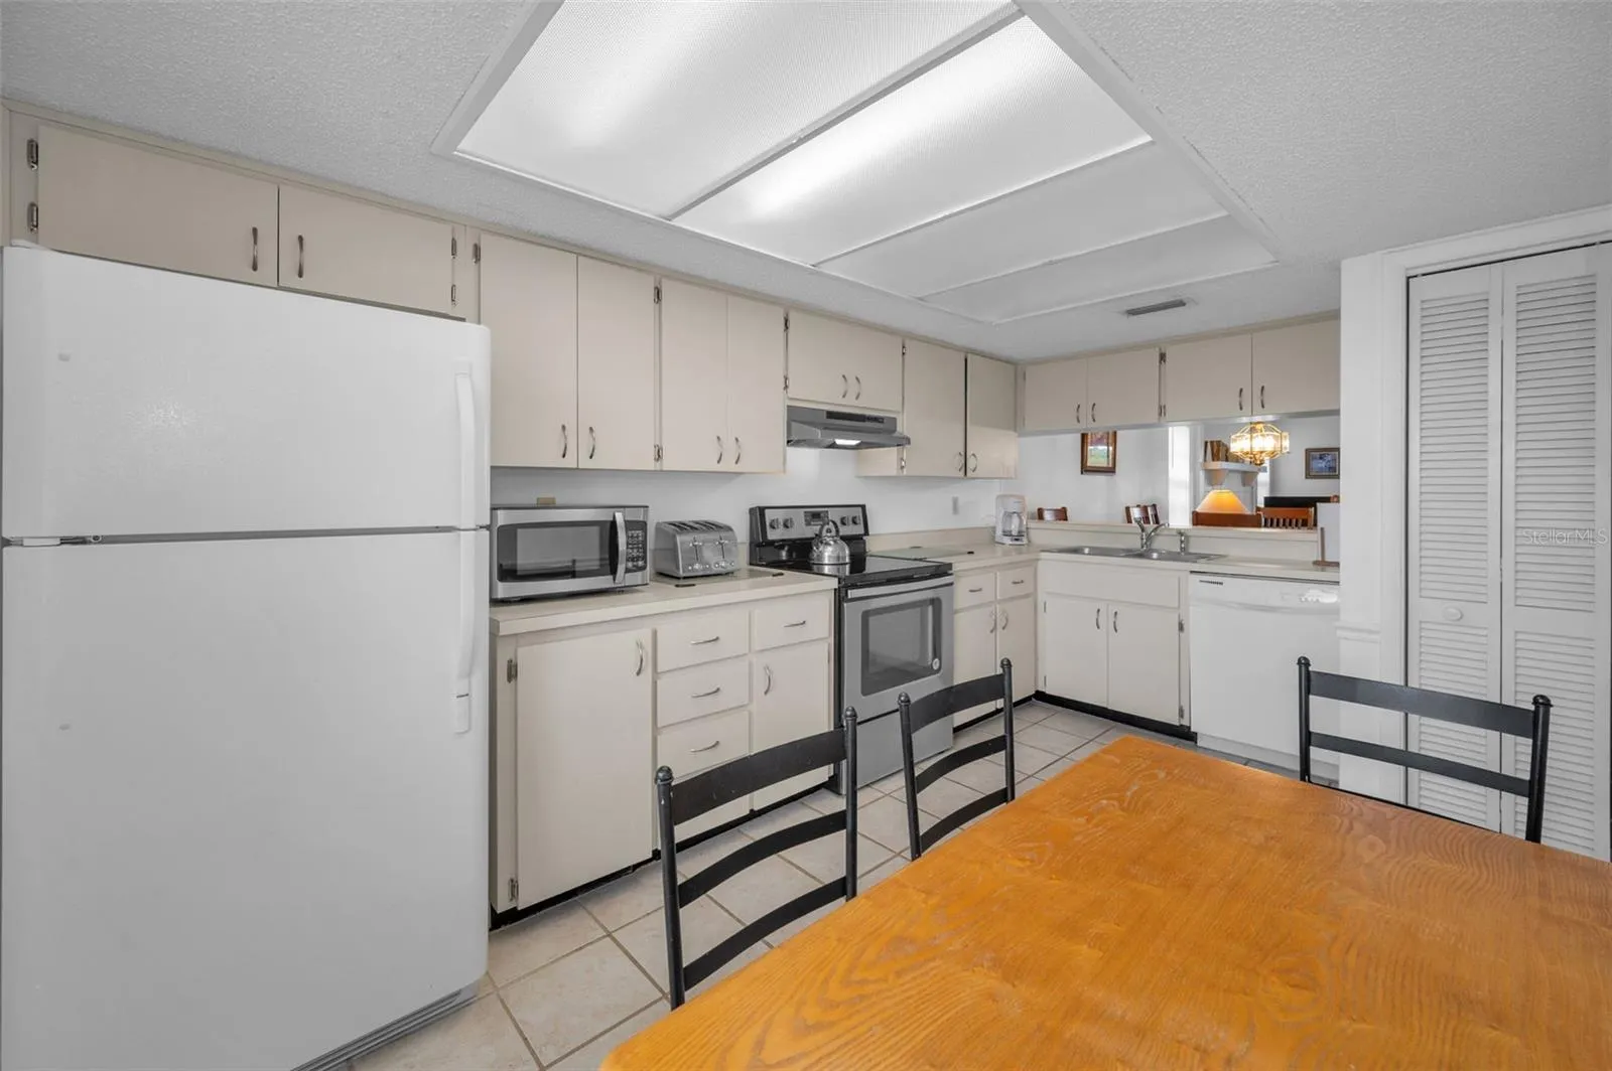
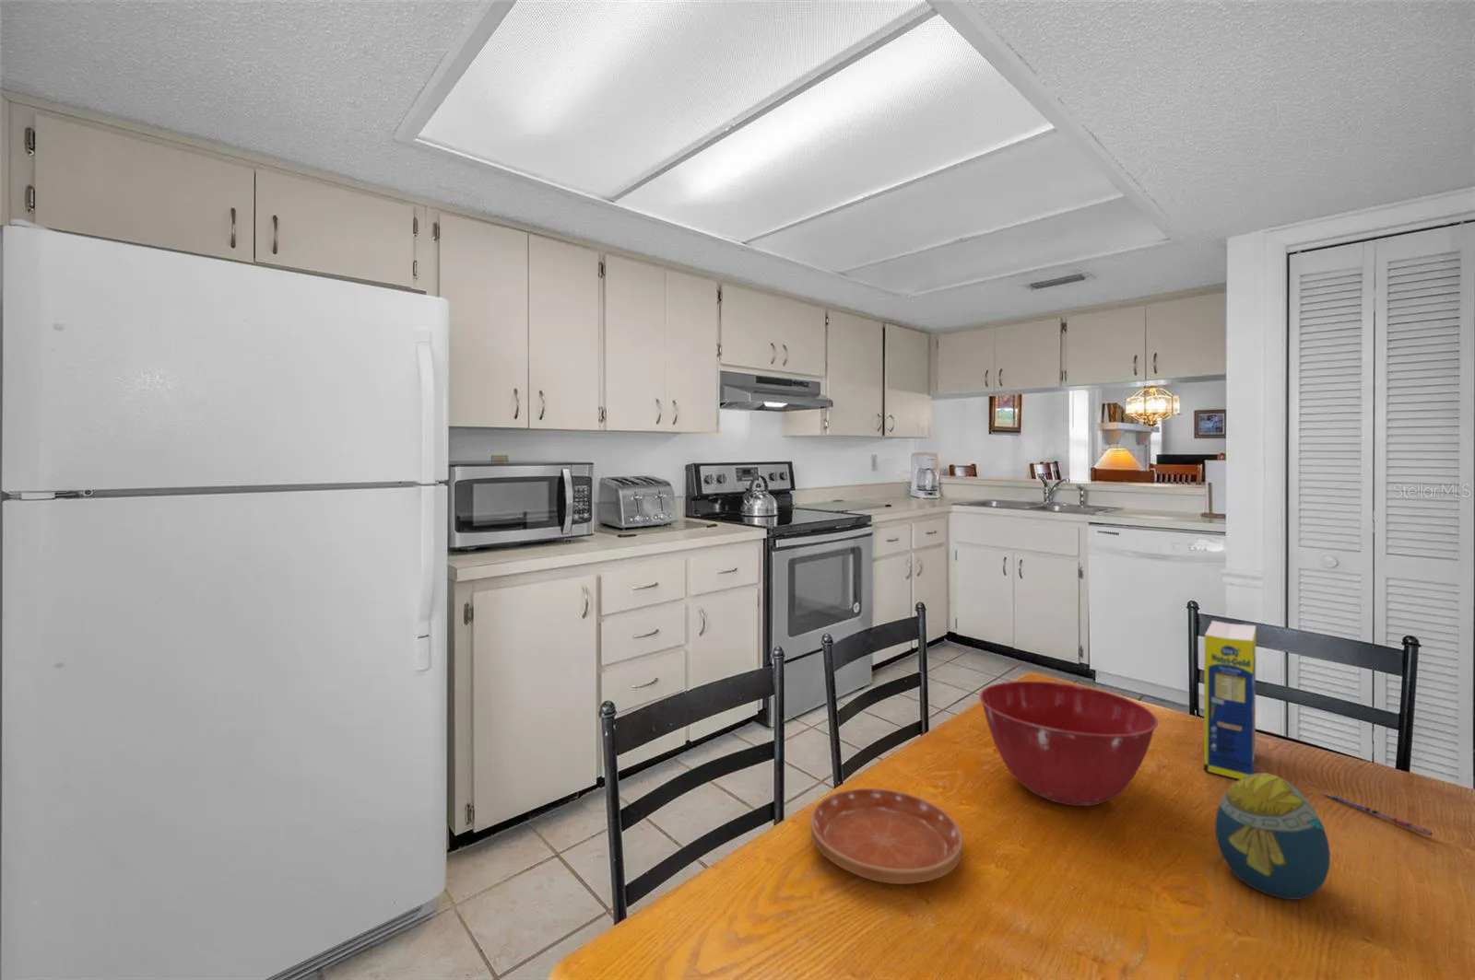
+ saucer (884, 835)
+ mixing bowl (1062, 745)
+ pen (1374, 812)
+ legume (1230, 696)
+ decorative egg (1269, 828)
